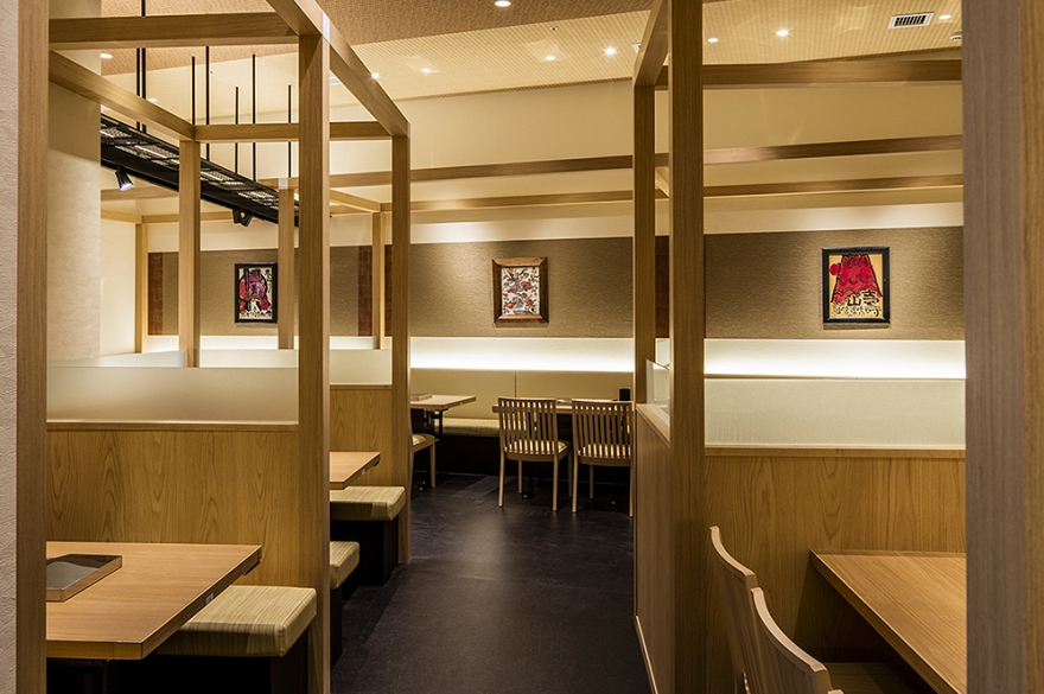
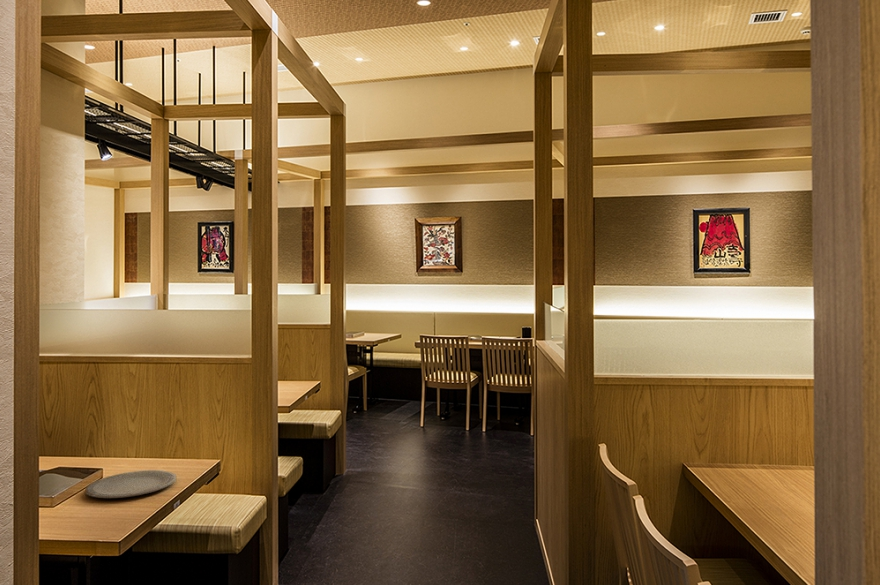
+ plate (132, 484)
